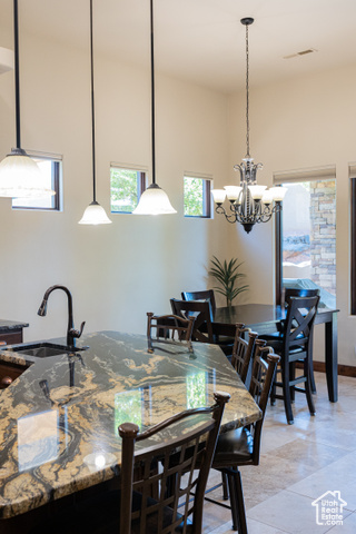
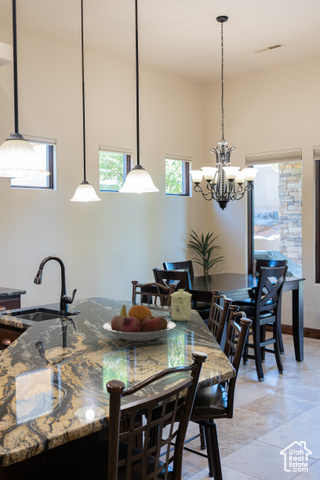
+ mug (181, 304)
+ fruit bowl (139, 322)
